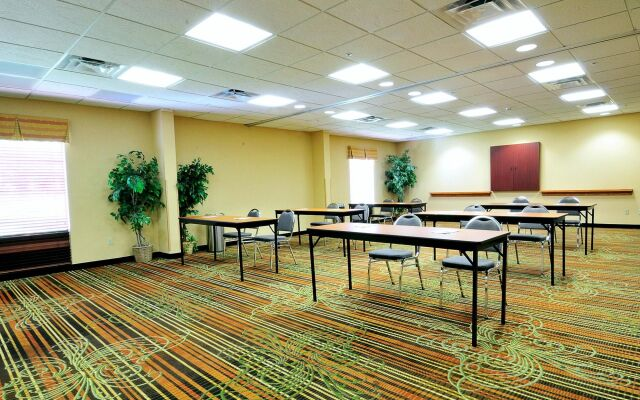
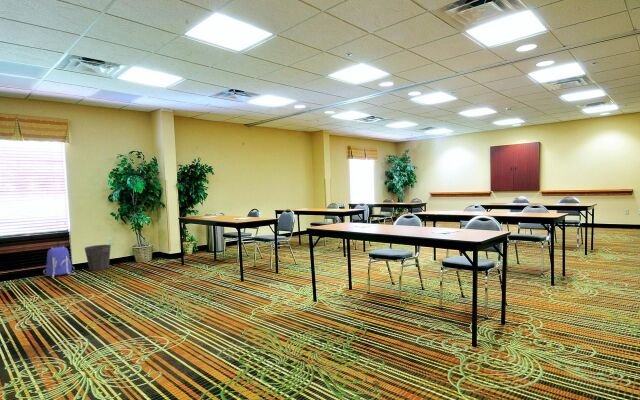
+ waste bin (98, 257)
+ backpack (60, 260)
